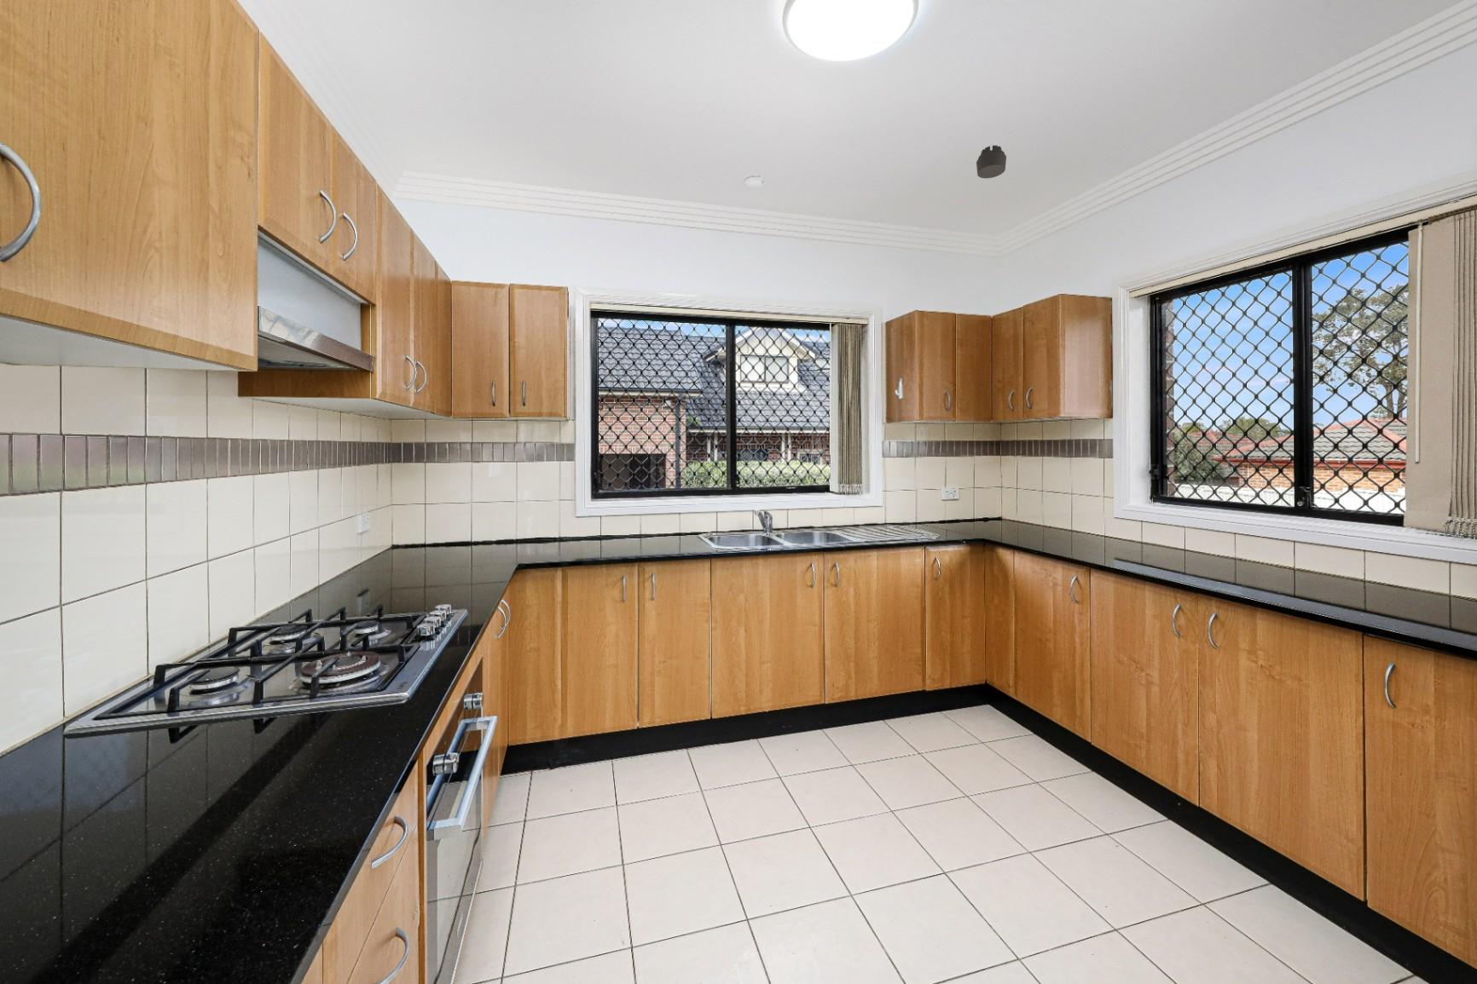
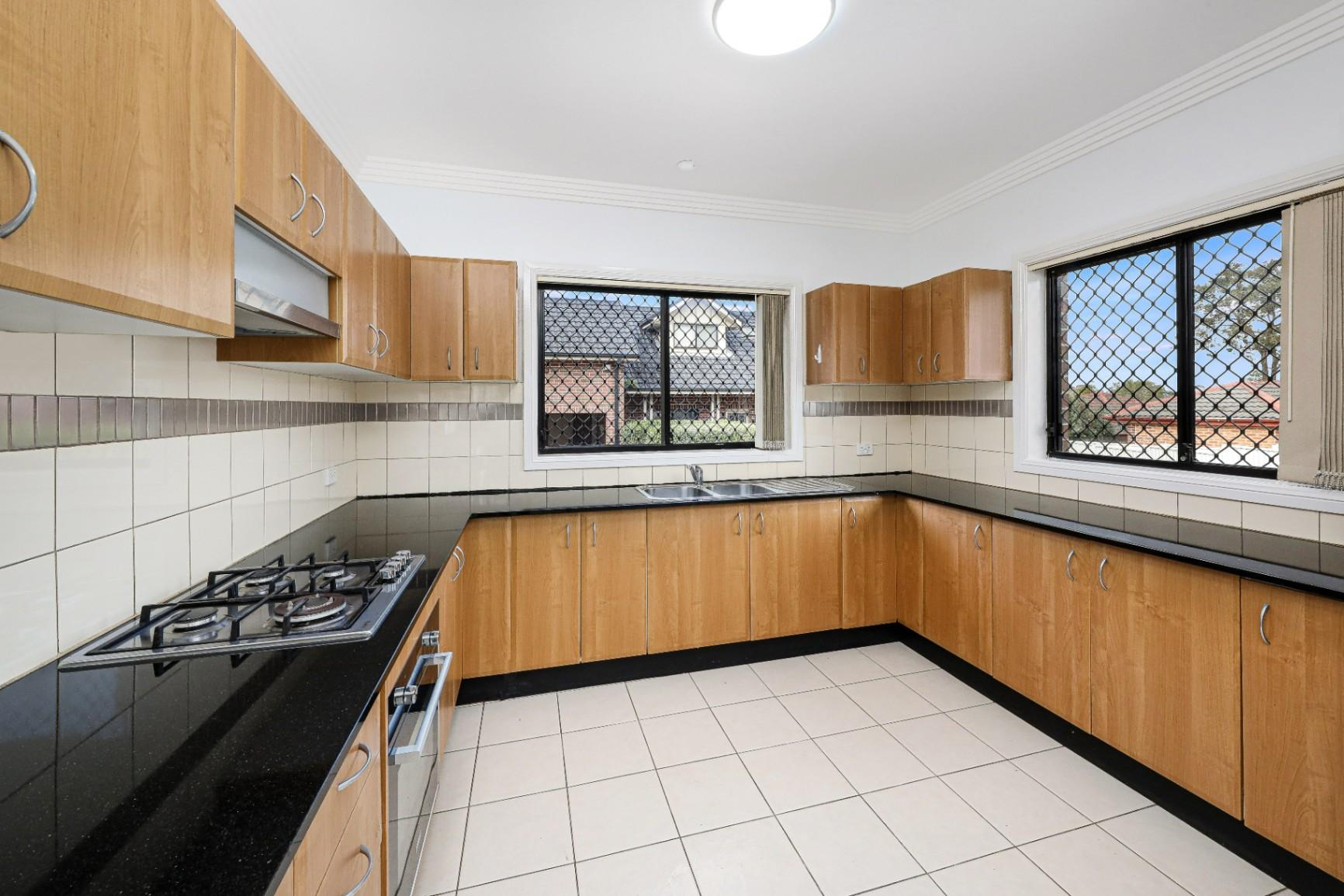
- smoke detector (991, 161)
